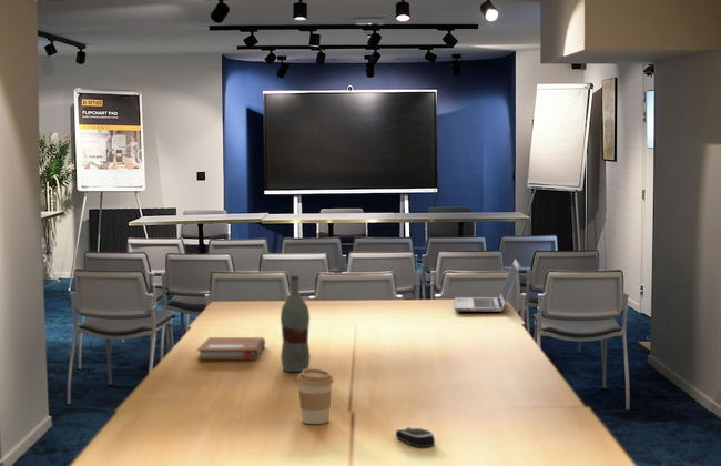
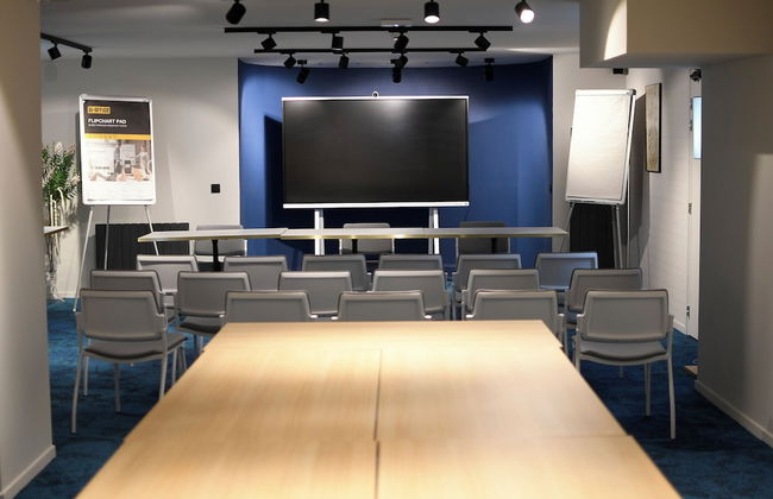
- notebook (232, 348)
- laptop (486, 297)
- bottle (295, 323)
- coffee cup (315, 395)
- computer mouse (415, 434)
